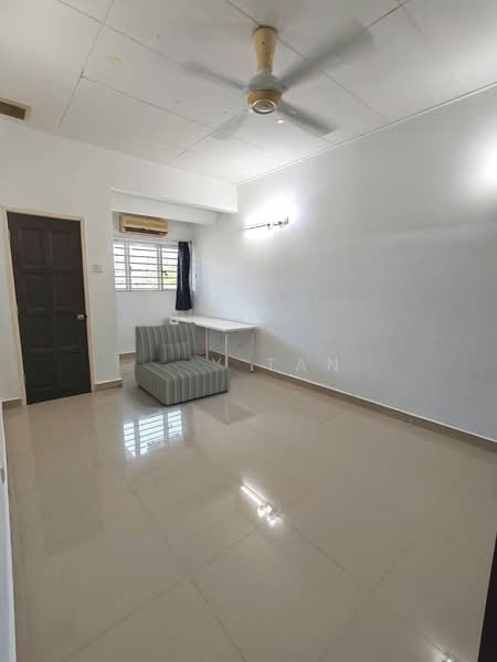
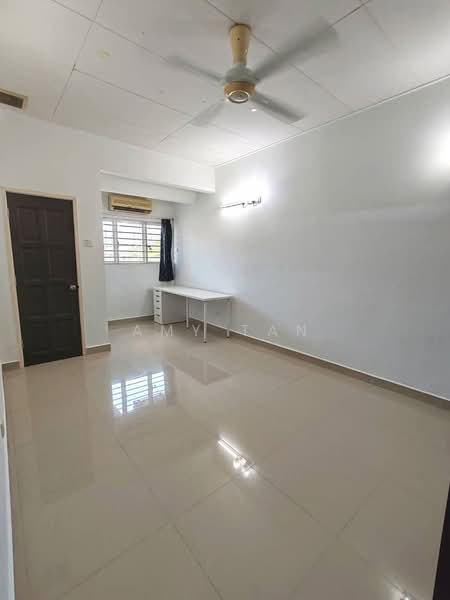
- sofa (181, 357)
